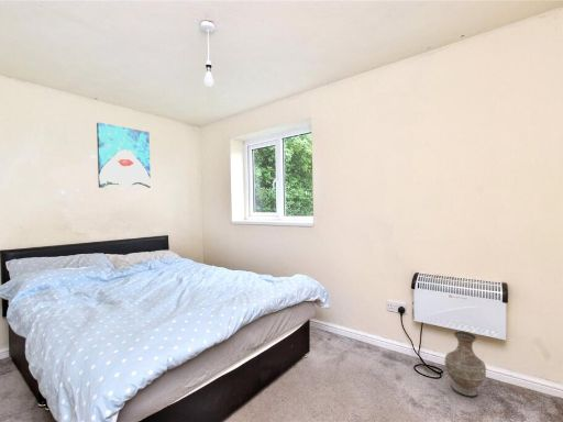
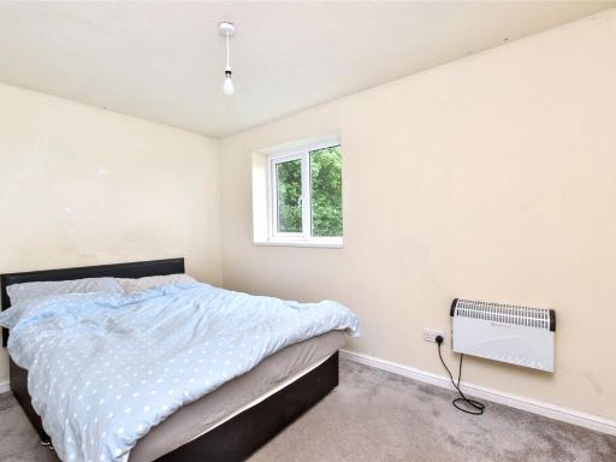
- vase (464, 362)
- wall art (124, 157)
